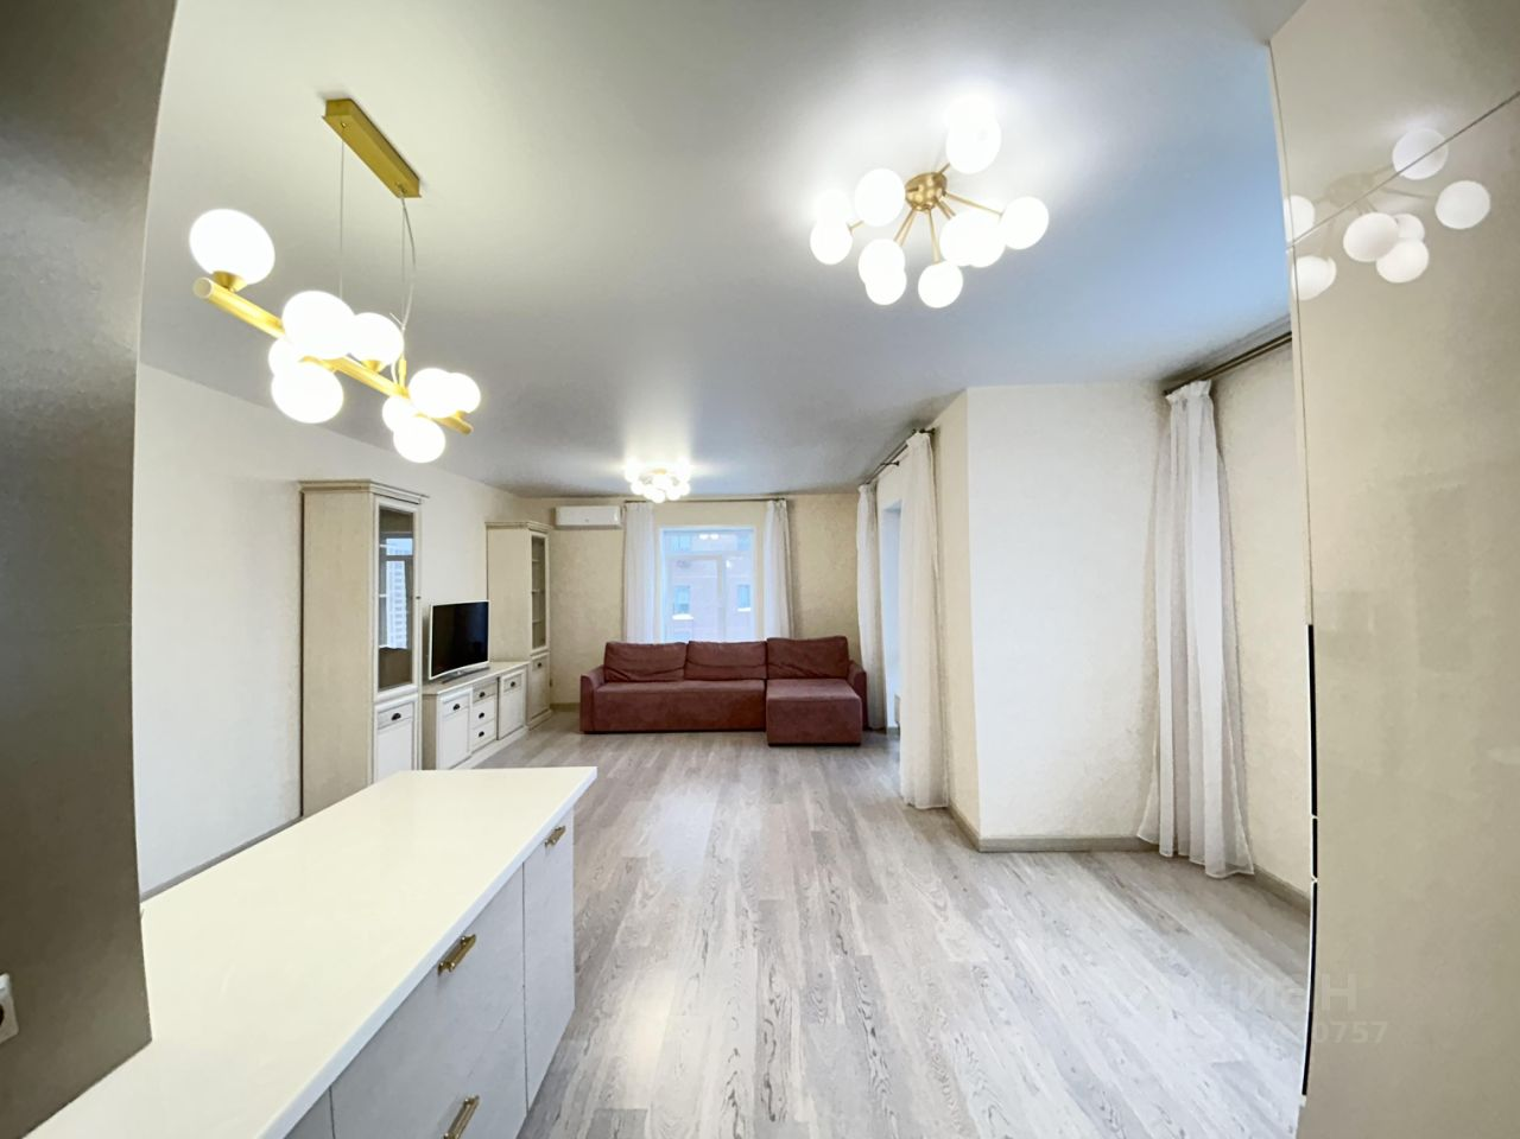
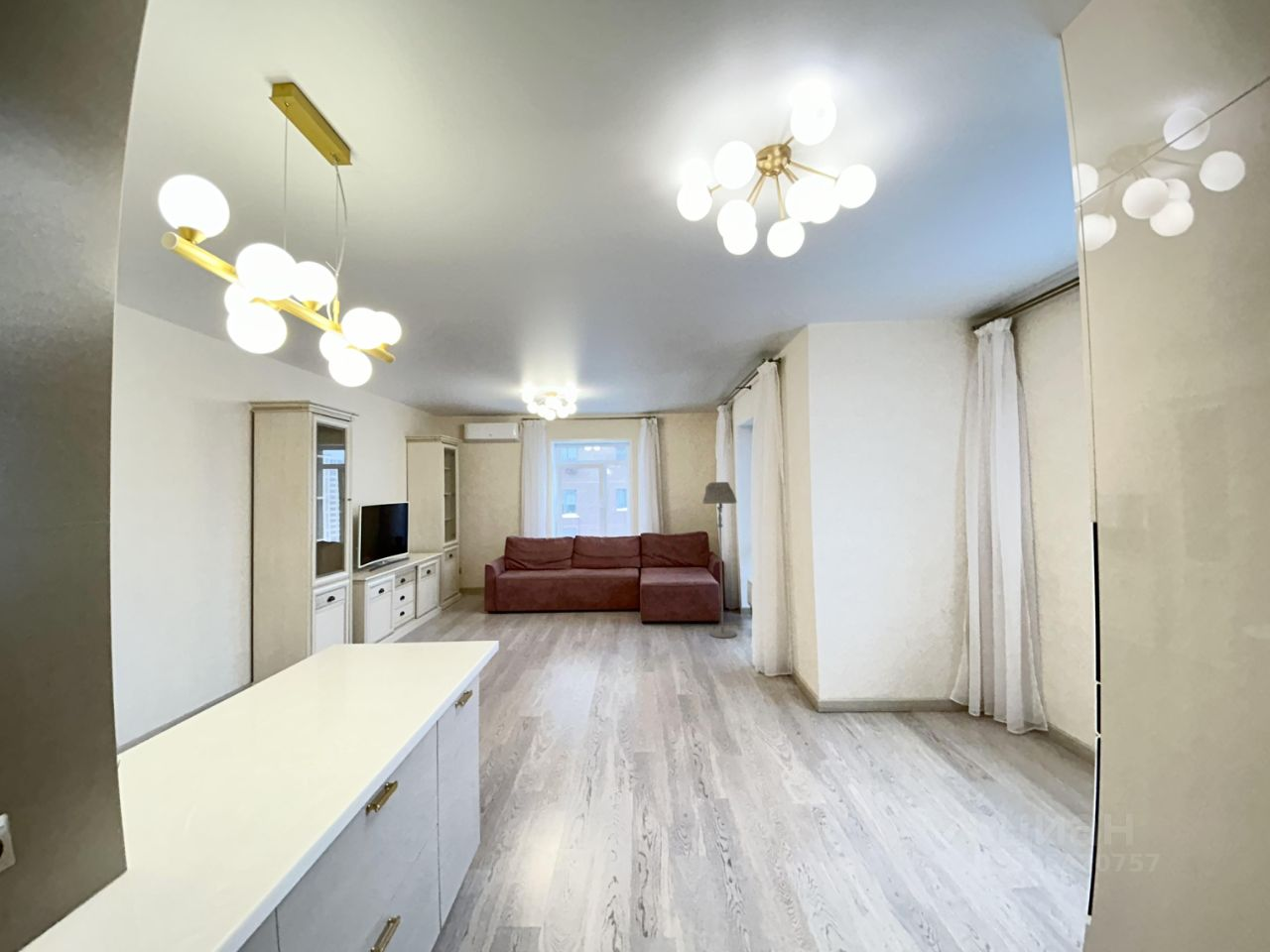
+ floor lamp (720, 557)
